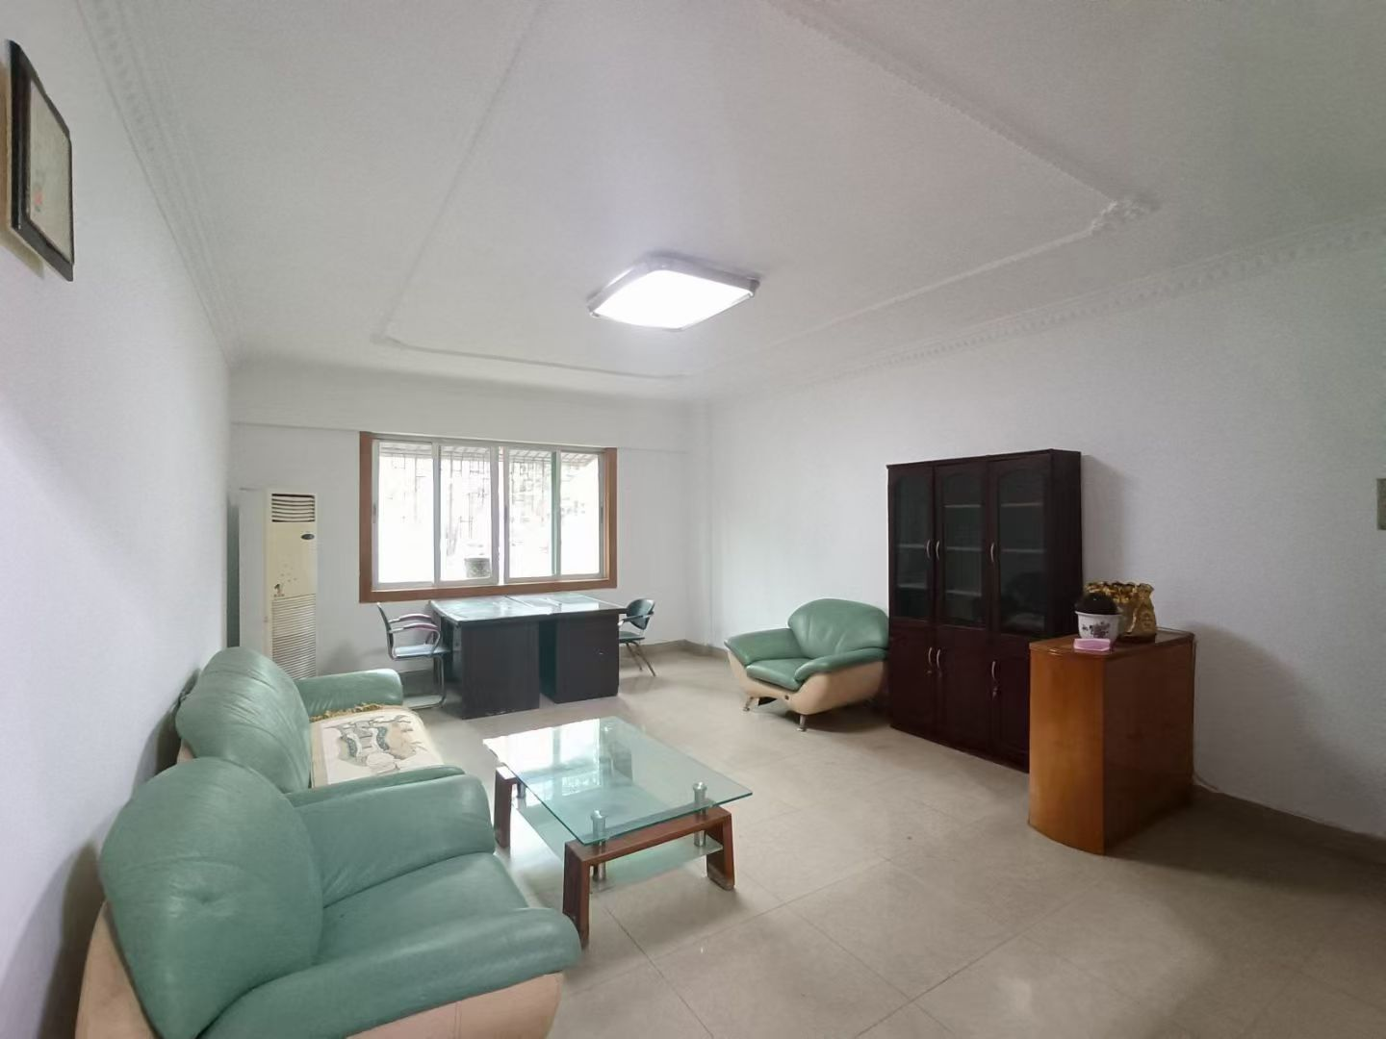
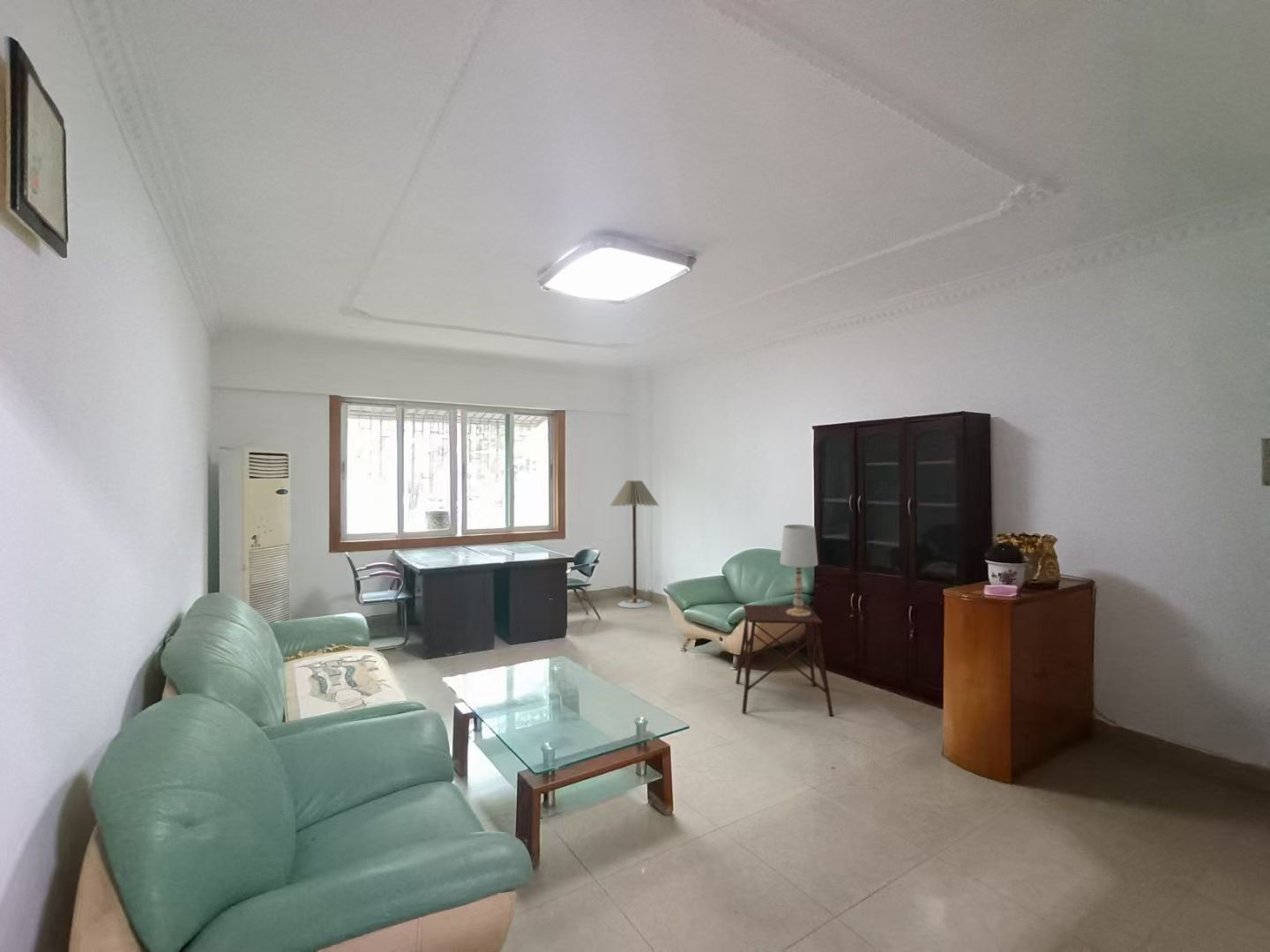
+ floor lamp (634, 542)
+ side table (781, 655)
+ table lamp (798, 569)
